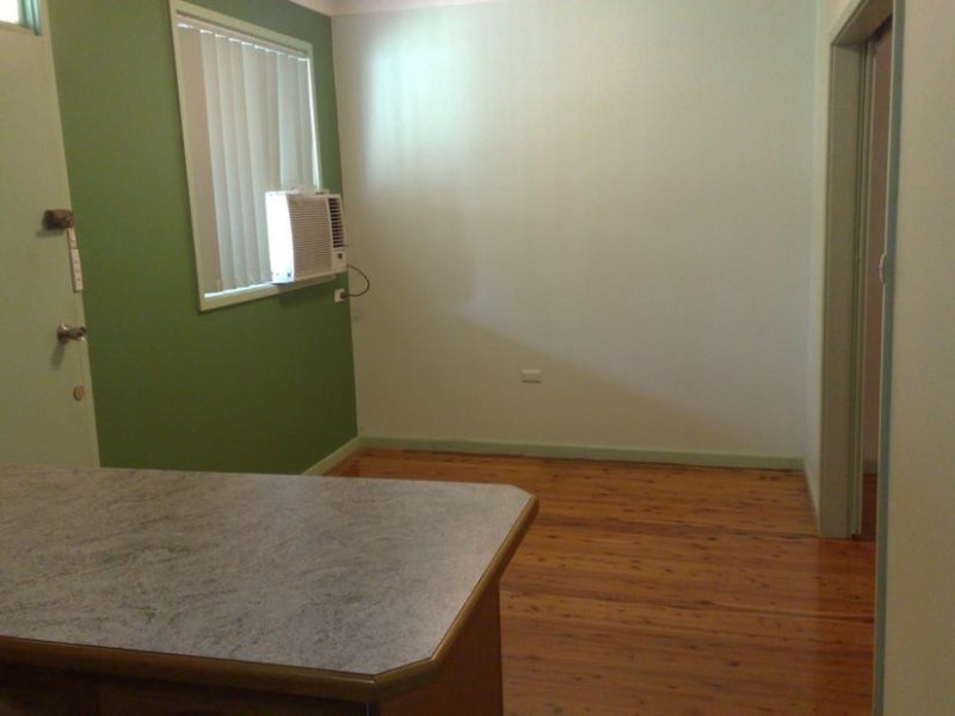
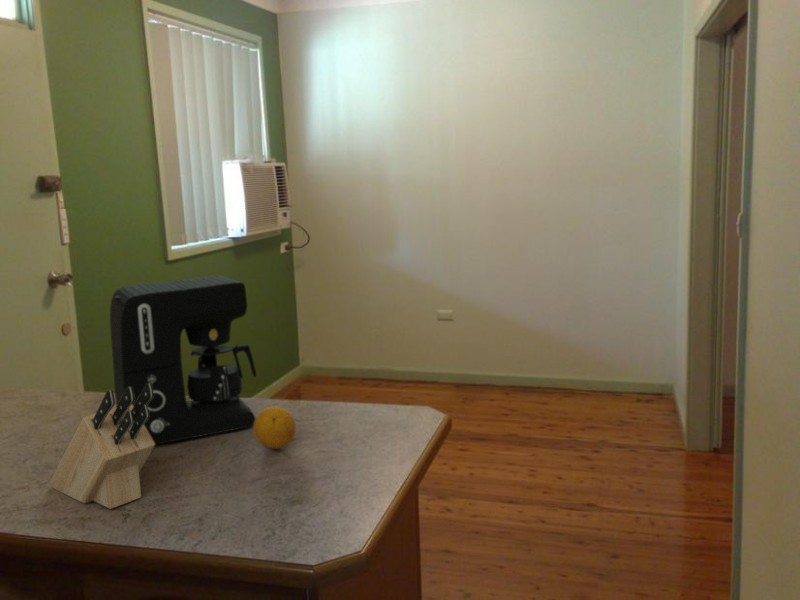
+ knife block (102, 437)
+ coffee maker (191, 355)
+ fruit (274, 427)
